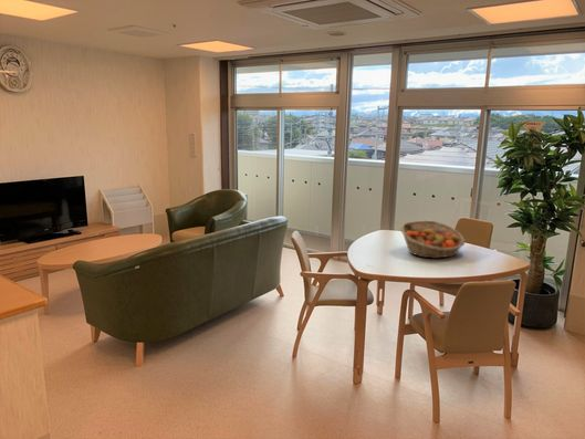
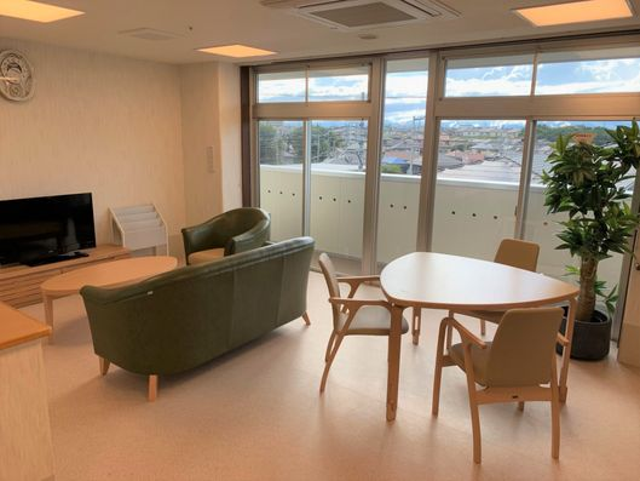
- fruit basket (431, 239)
